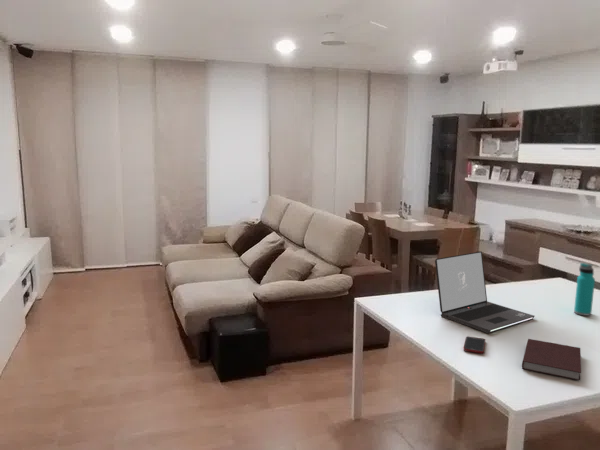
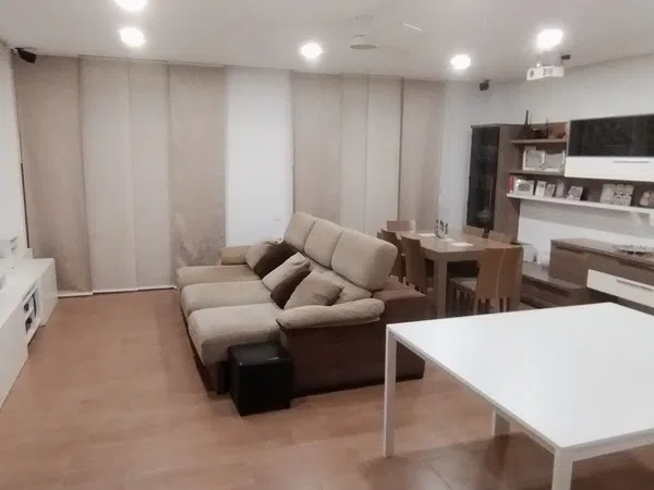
- water bottle (585, 288)
- cell phone (474, 344)
- laptop (484, 288)
- notebook (551, 357)
